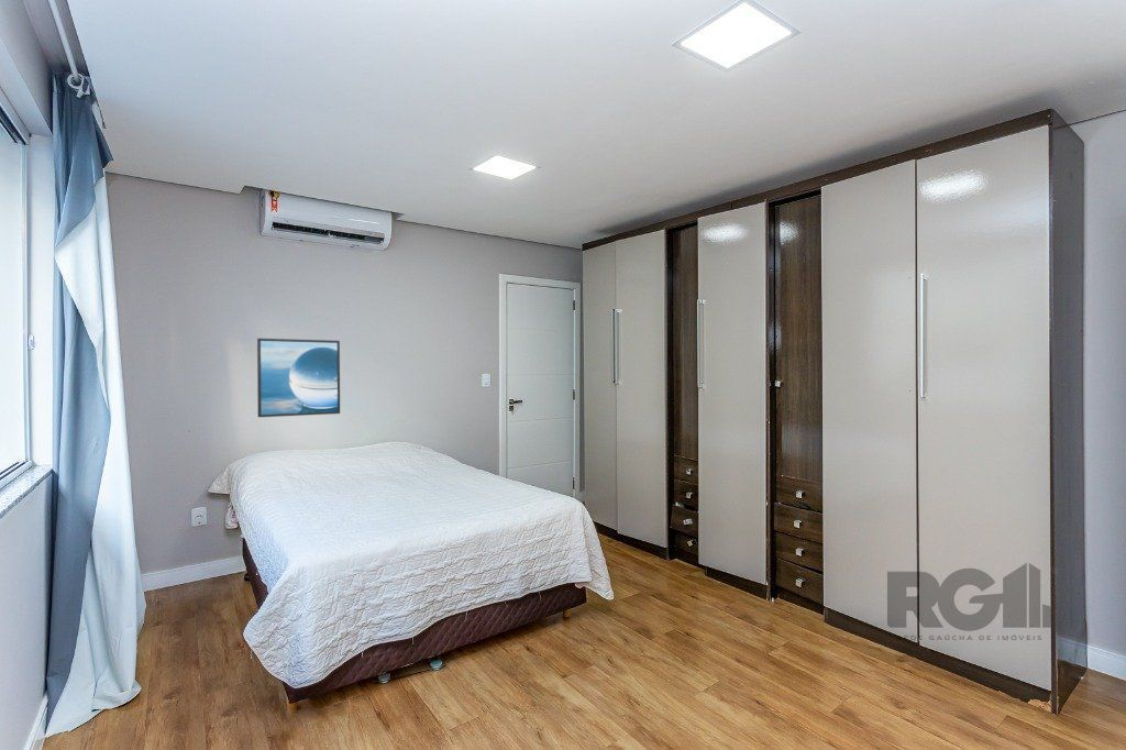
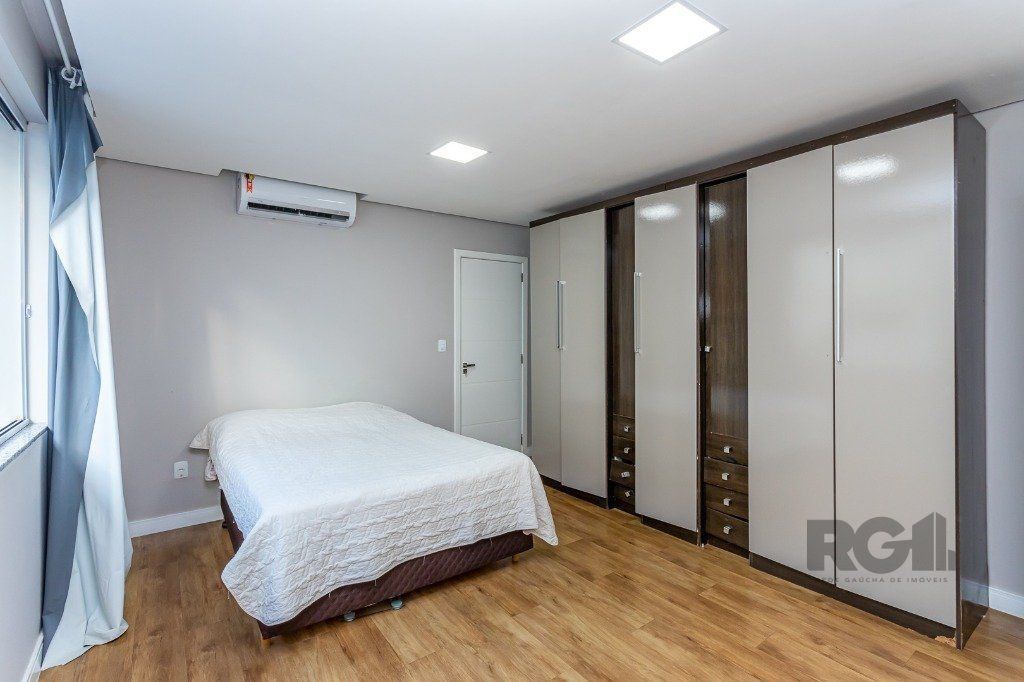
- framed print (300, 377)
